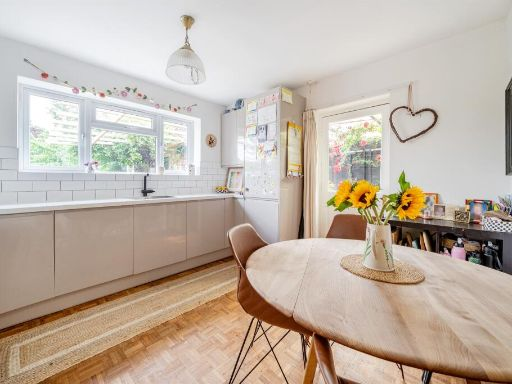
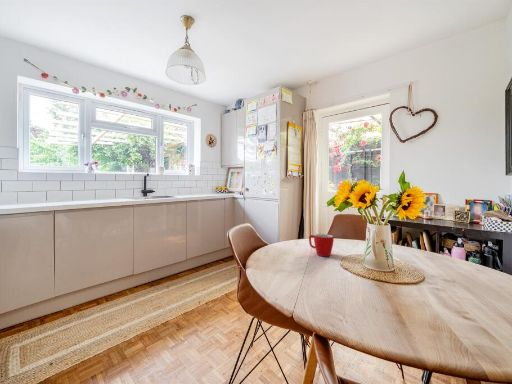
+ mug (320, 244)
